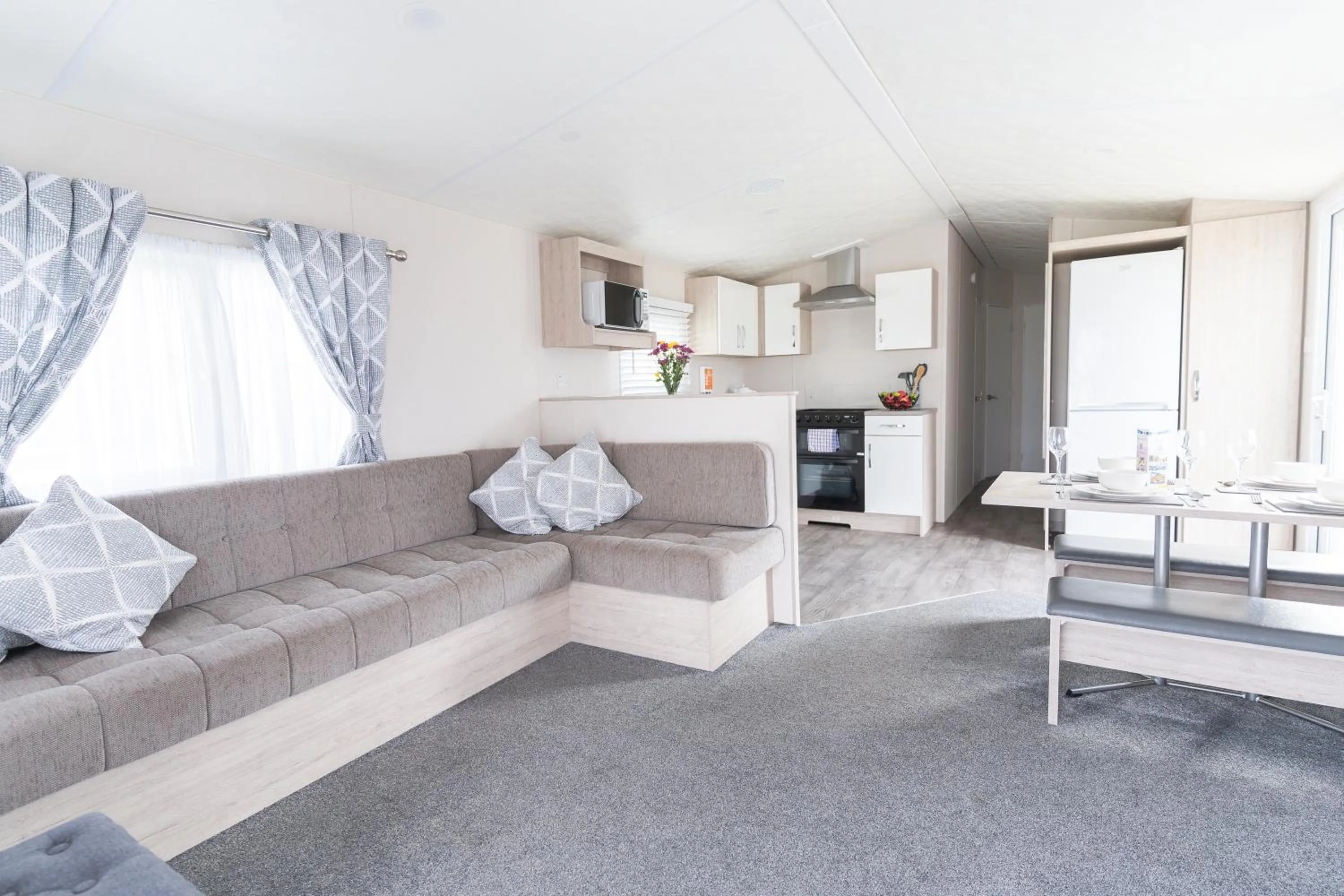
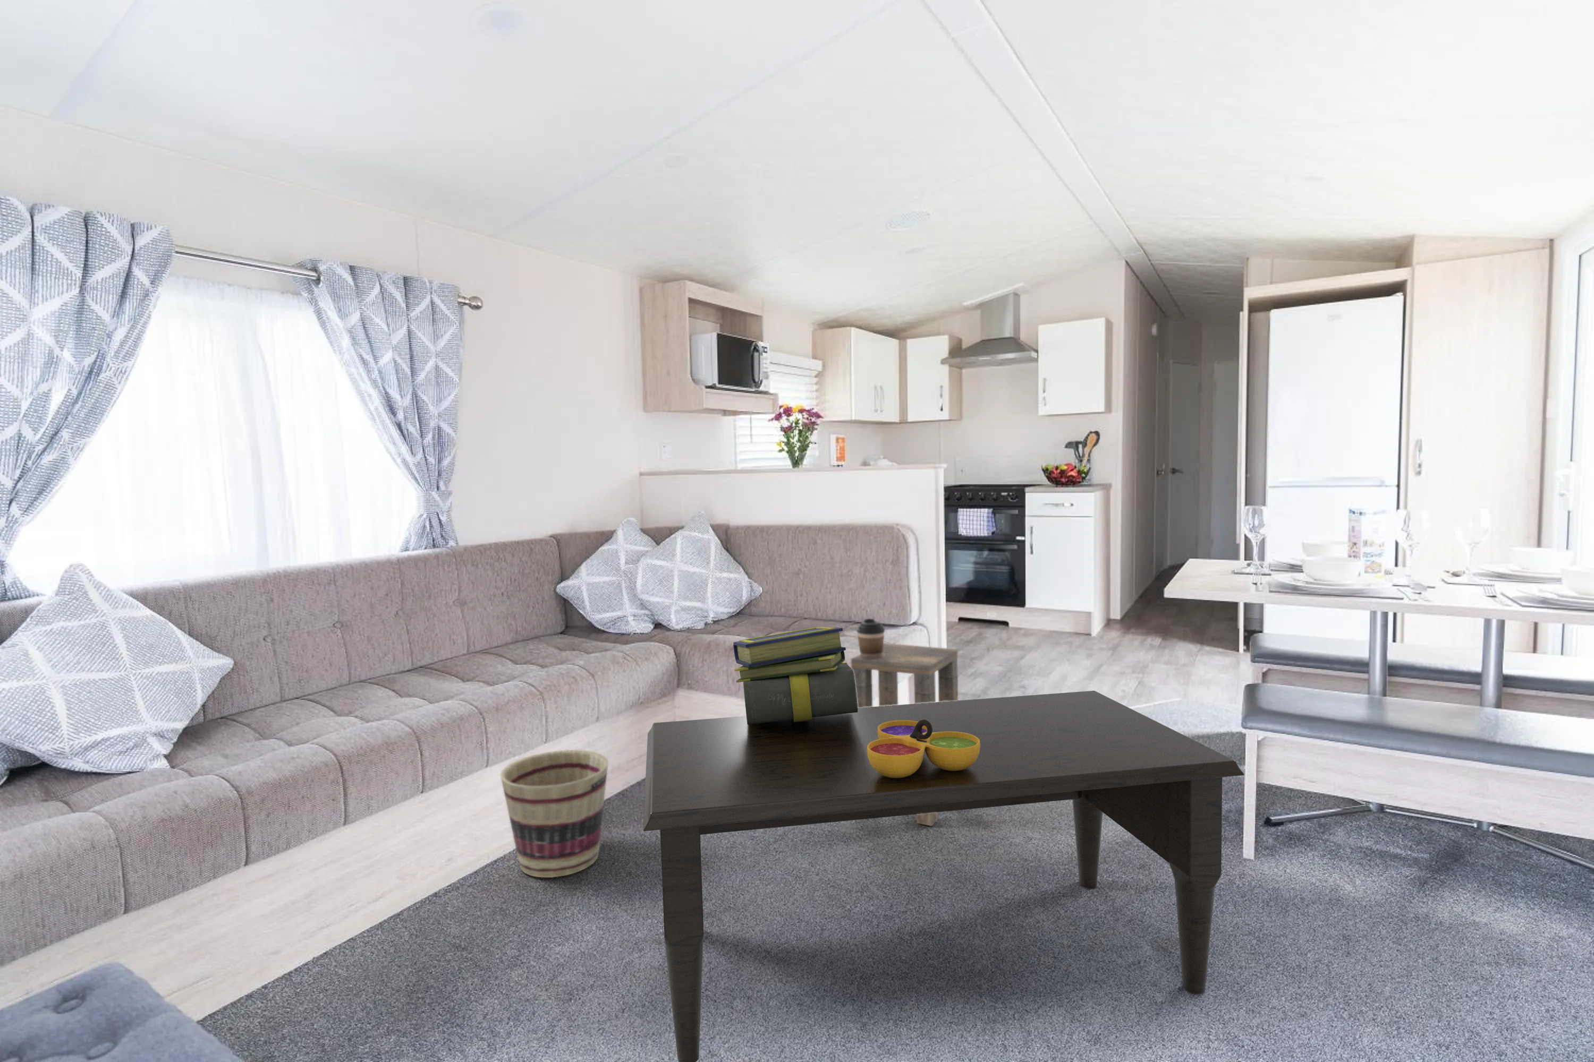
+ coffee table (914, 814)
+ basket (557, 813)
+ side table (898, 704)
+ stack of books (795, 679)
+ coffee cup (871, 638)
+ decorative bowl (911, 743)
